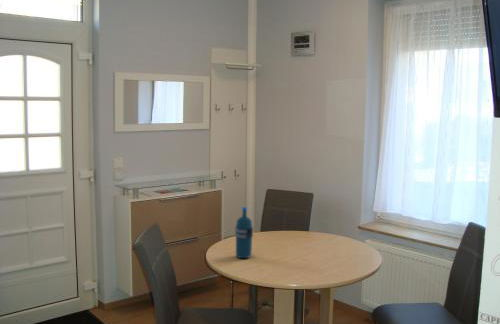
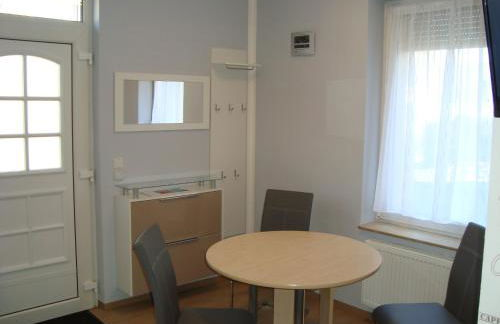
- water bottle (244, 232)
